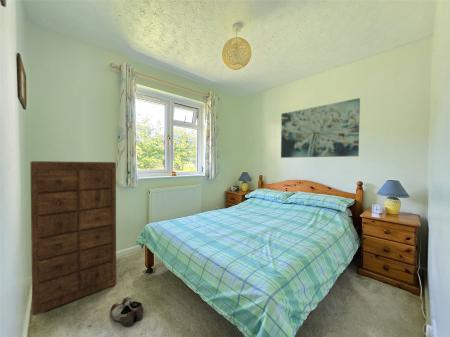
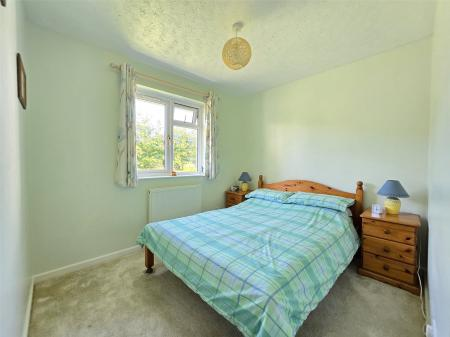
- dresser (74, 223)
- shoe (127, 307)
- wall art (315, 132)
